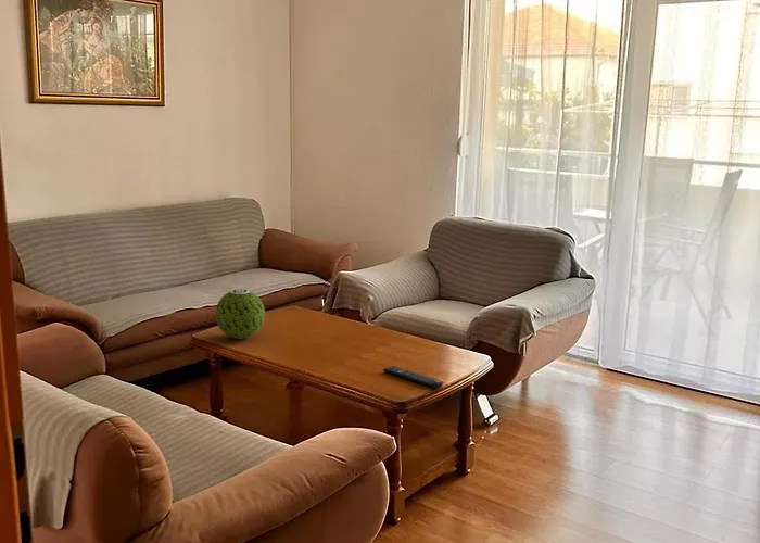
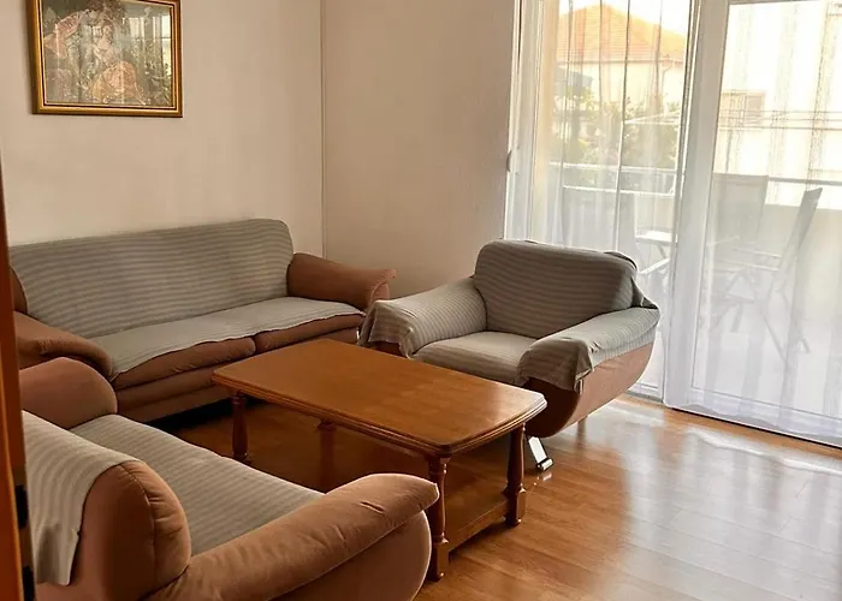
- decorative ball (240, 314)
- remote control (413, 377)
